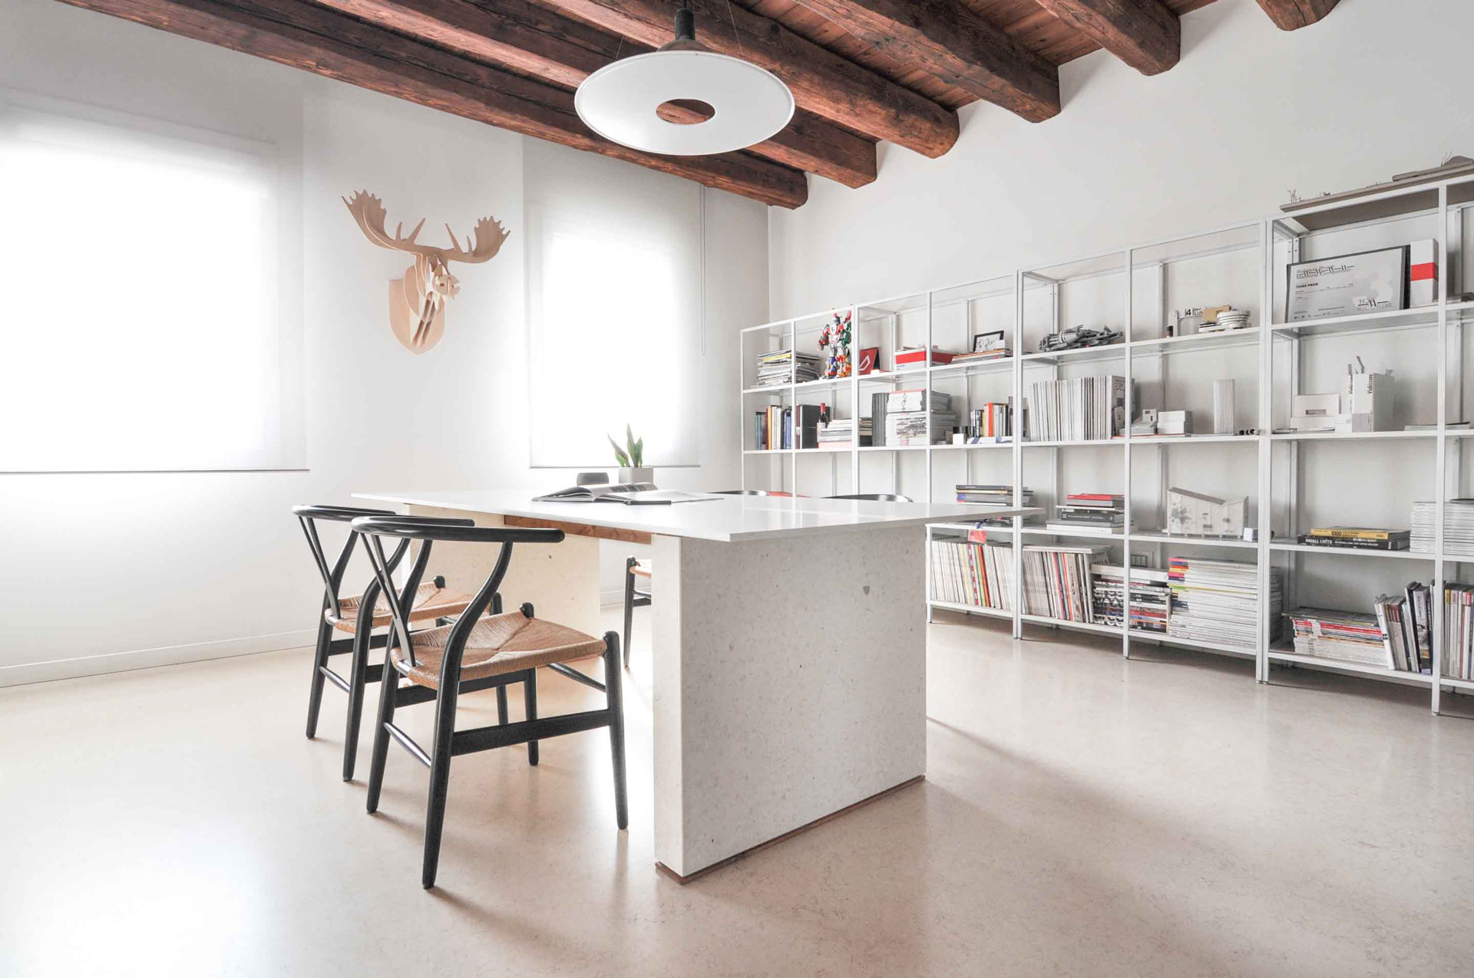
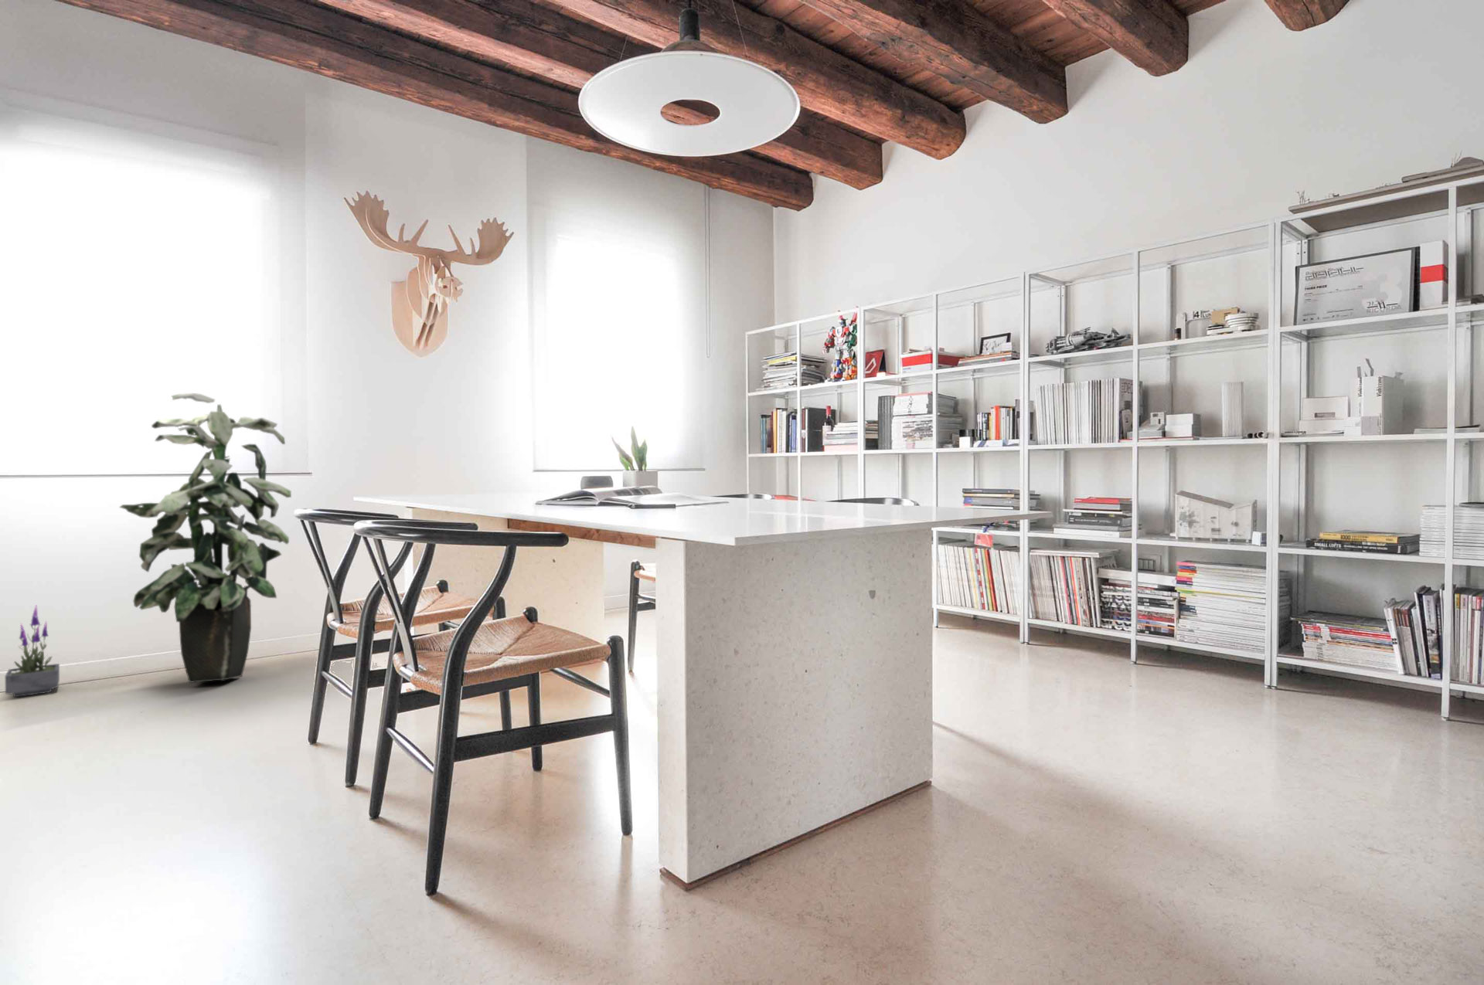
+ potted plant (33, 649)
+ indoor plant (210, 538)
